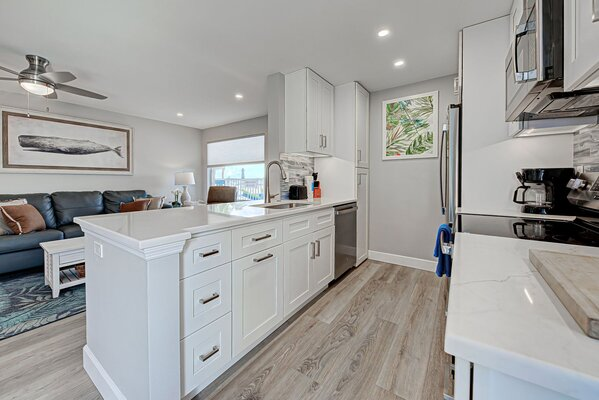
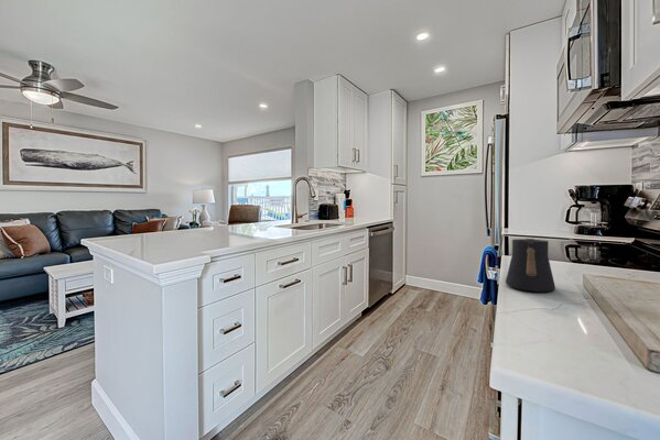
+ kettle (529, 263)
